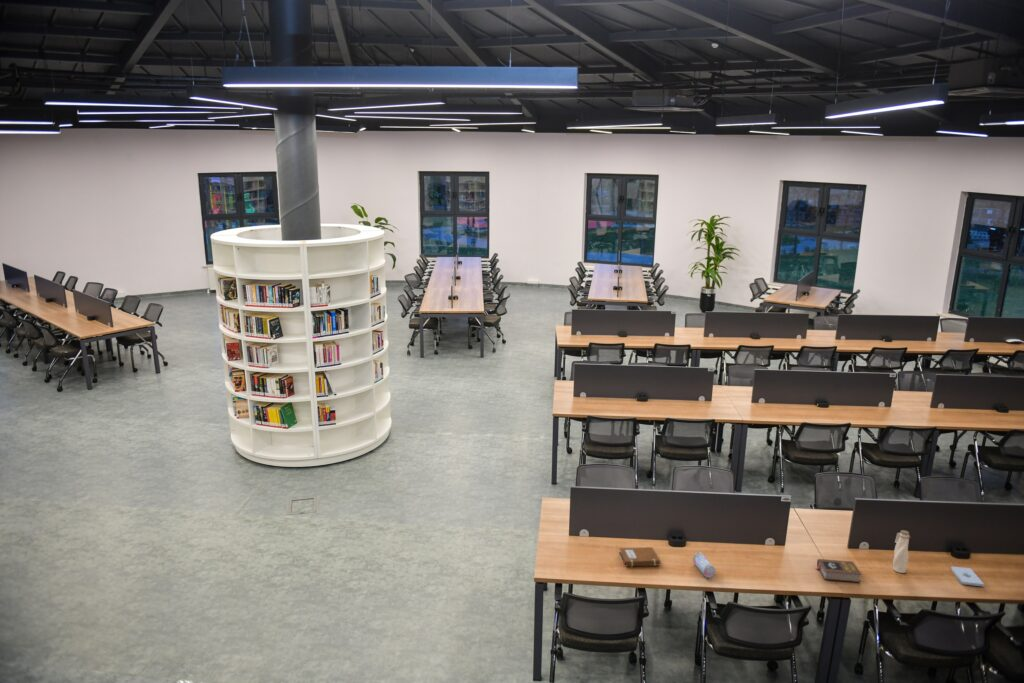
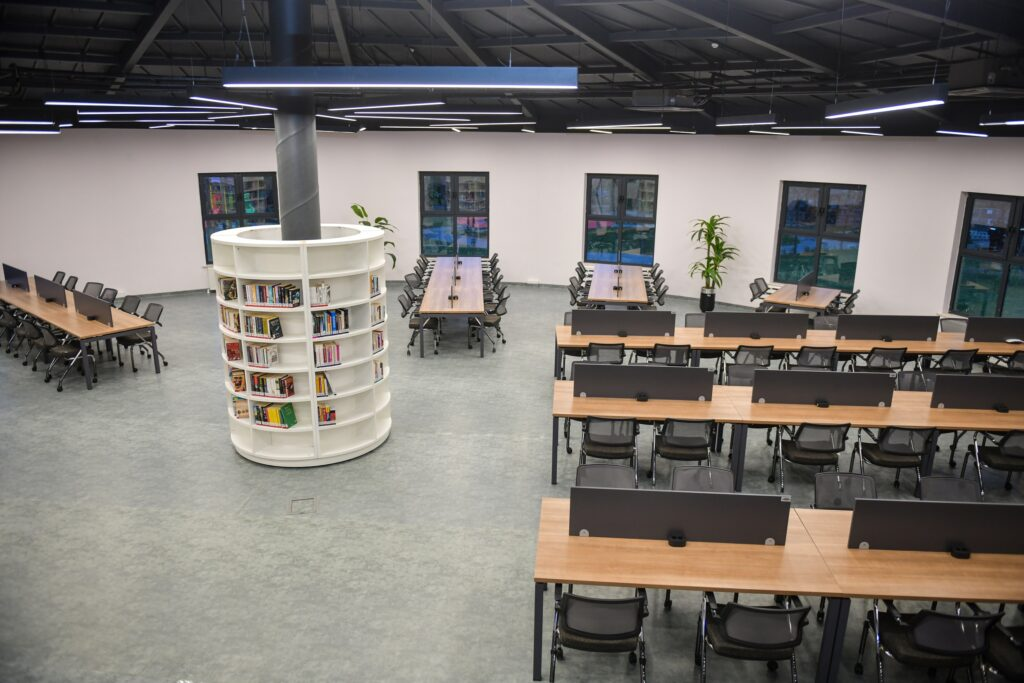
- notepad (966, 576)
- water bottle (901, 550)
- notebook (638, 557)
- book (836, 569)
- pencil case (704, 564)
